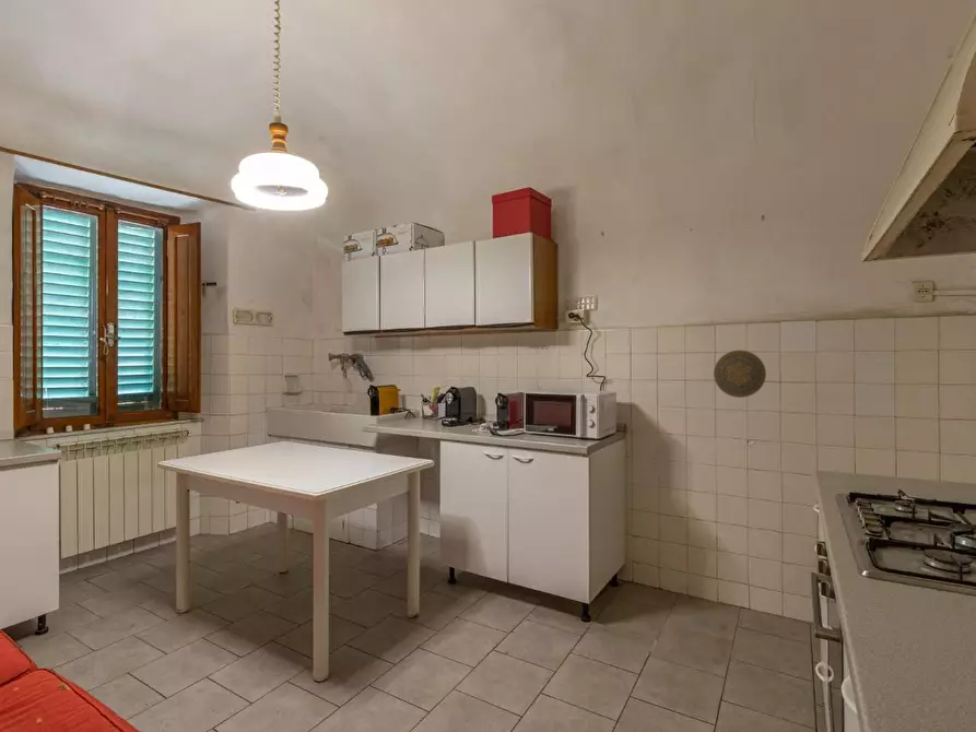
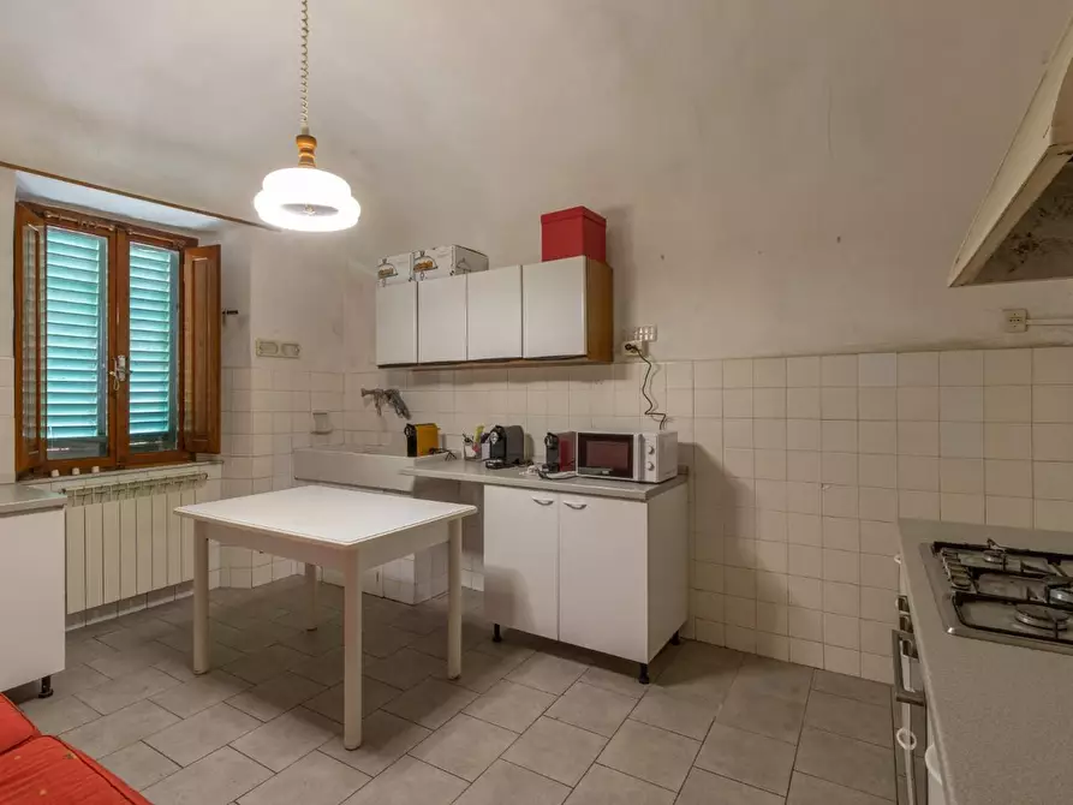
- decorative plate (739, 374)
